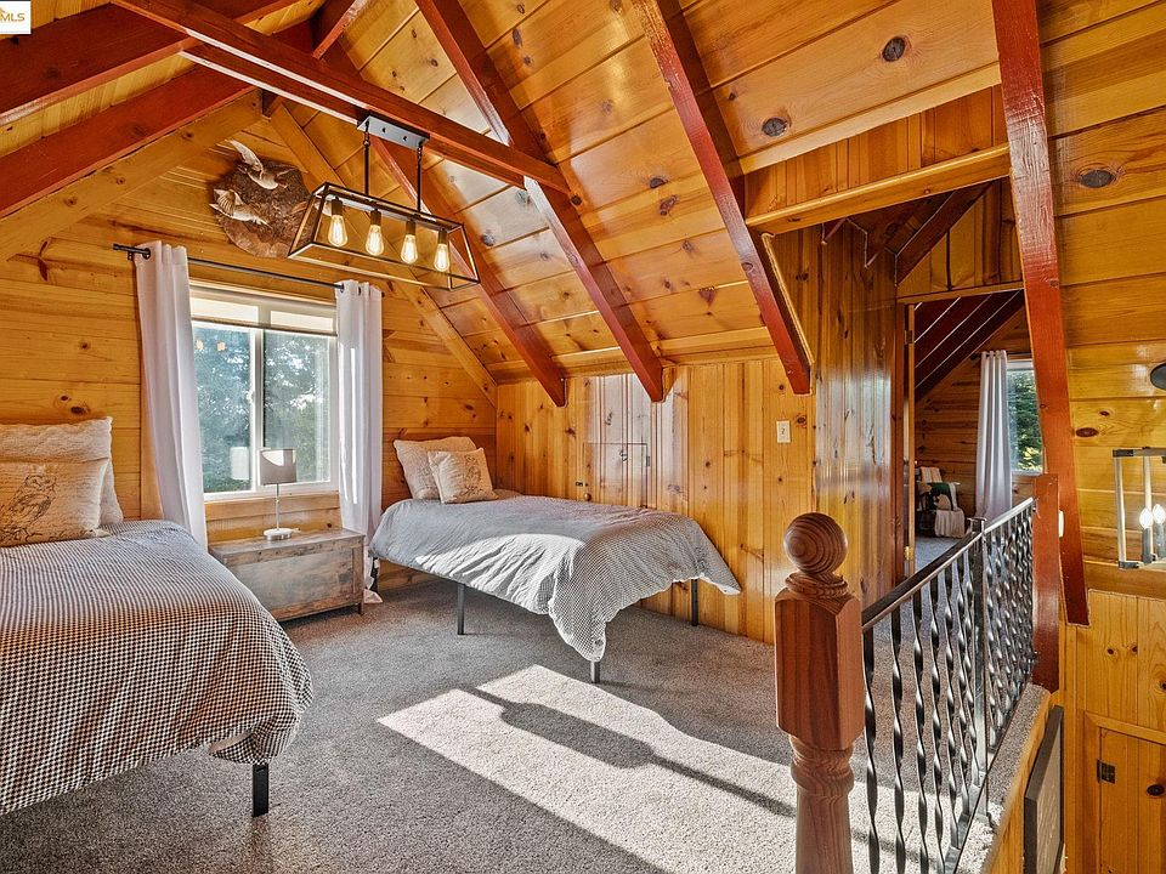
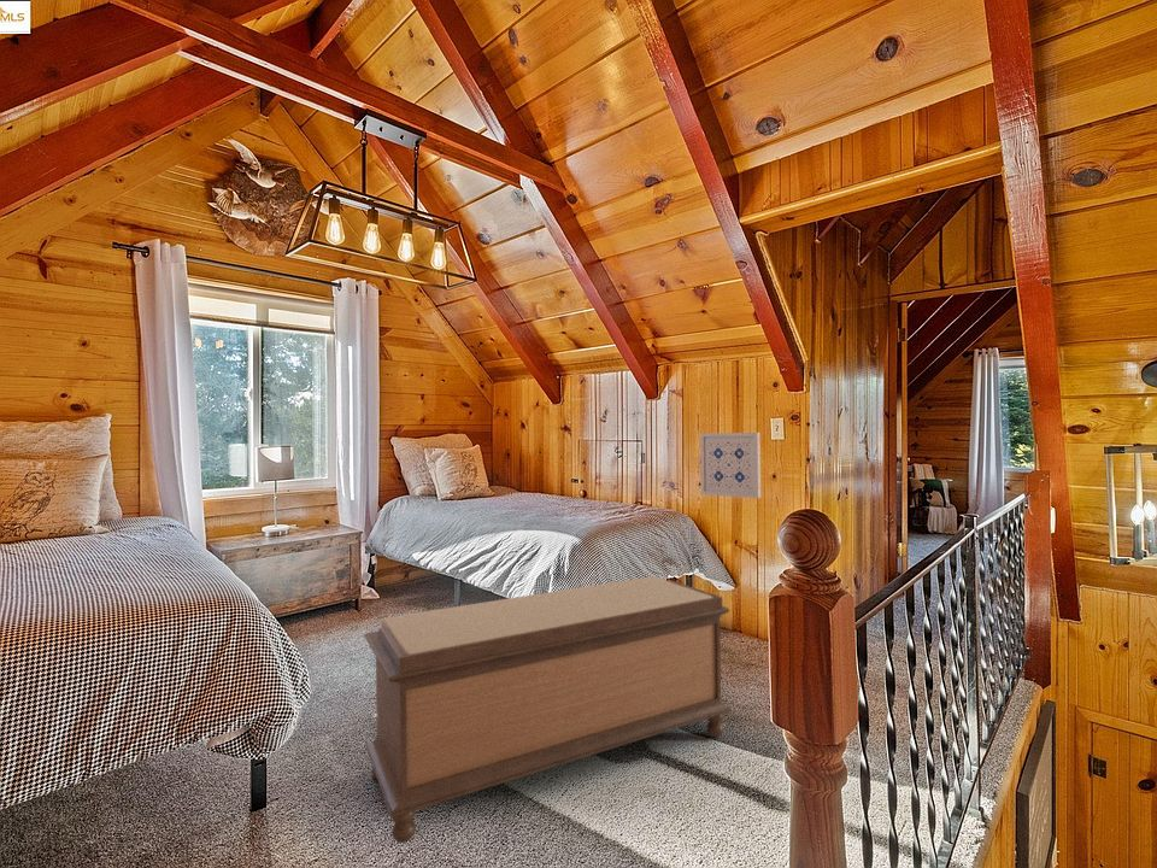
+ bench (557, 680)
+ wall art (729, 464)
